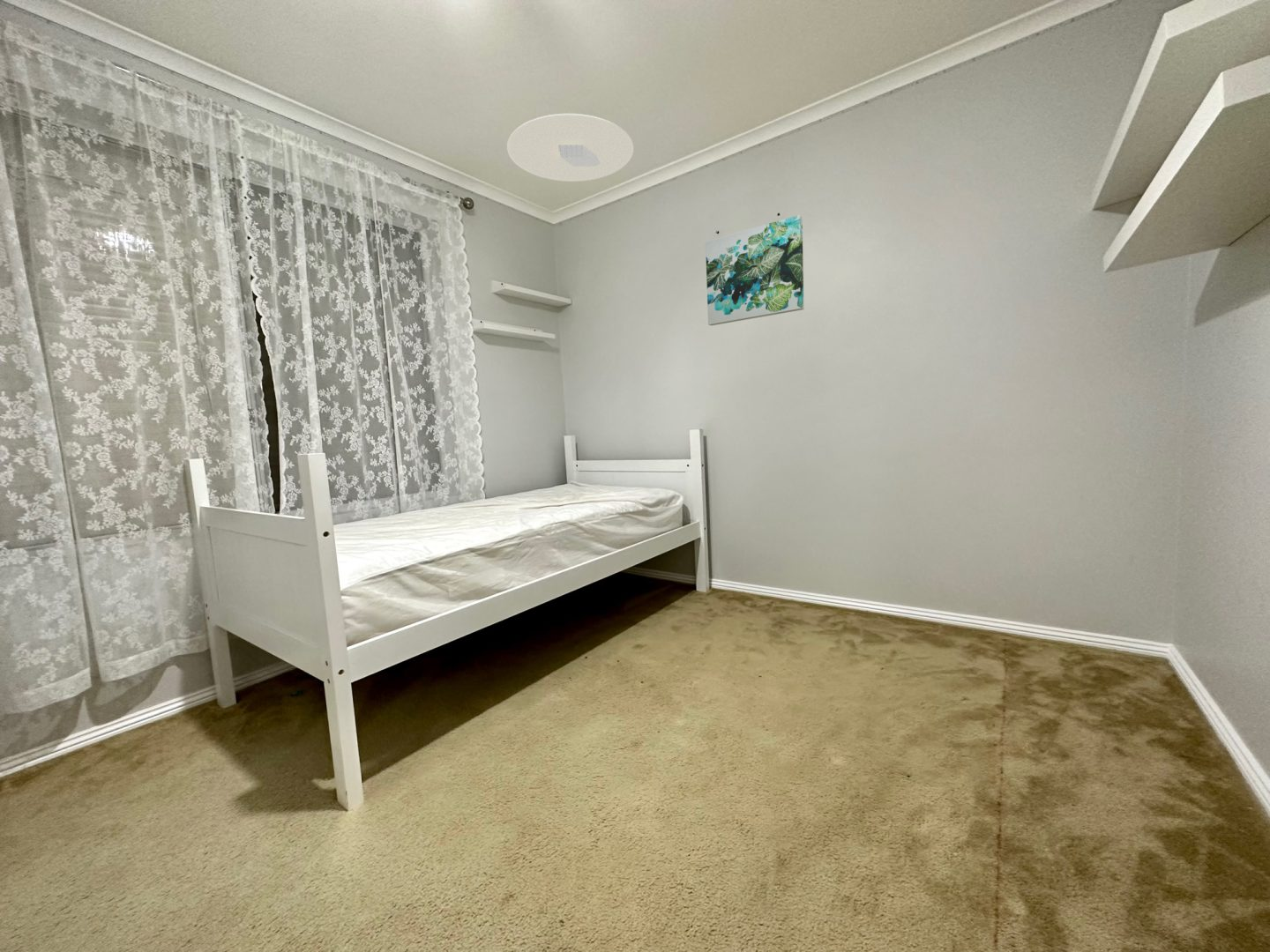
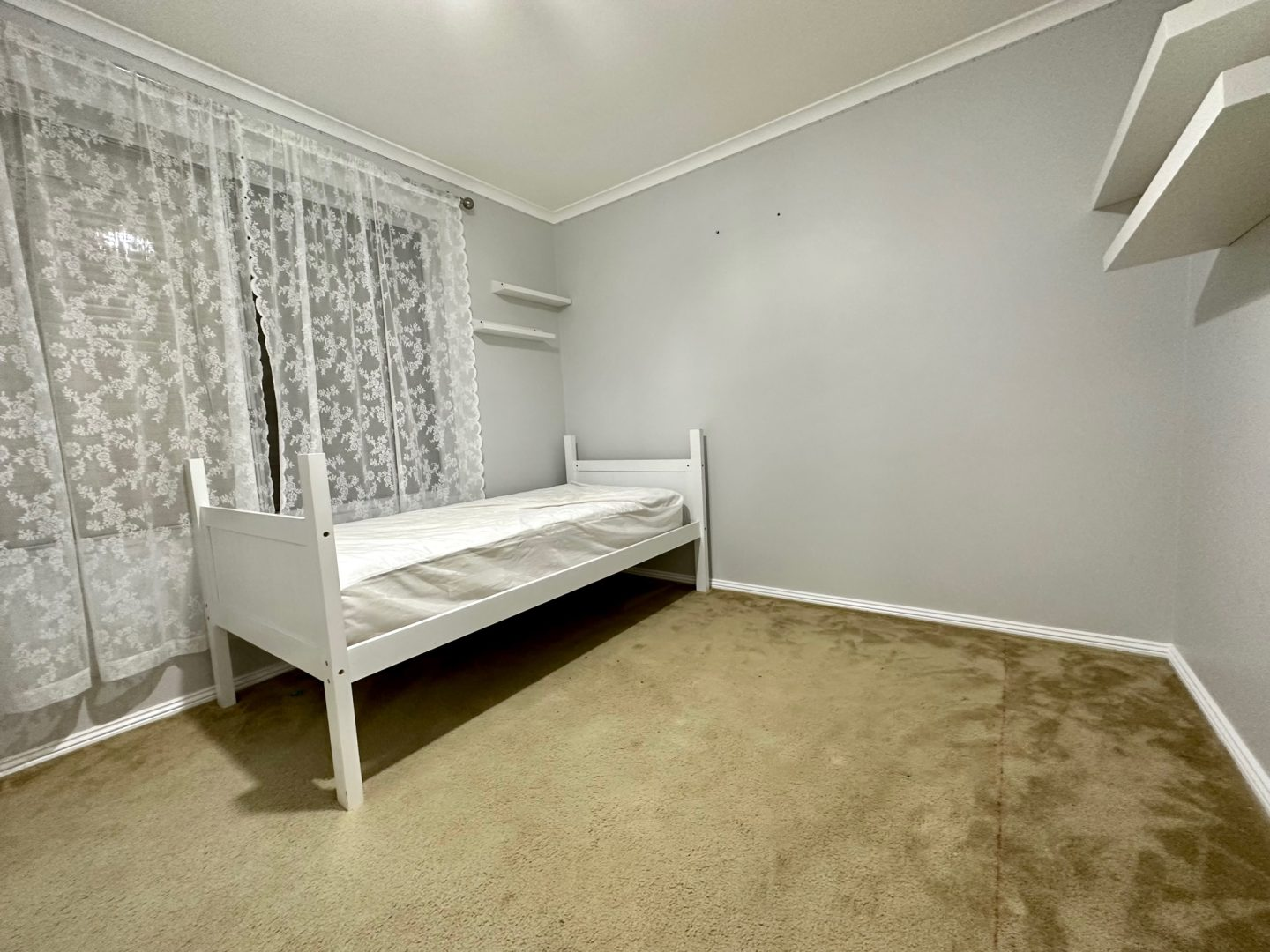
- ceiling light (571, 145)
- wall art (752, 274)
